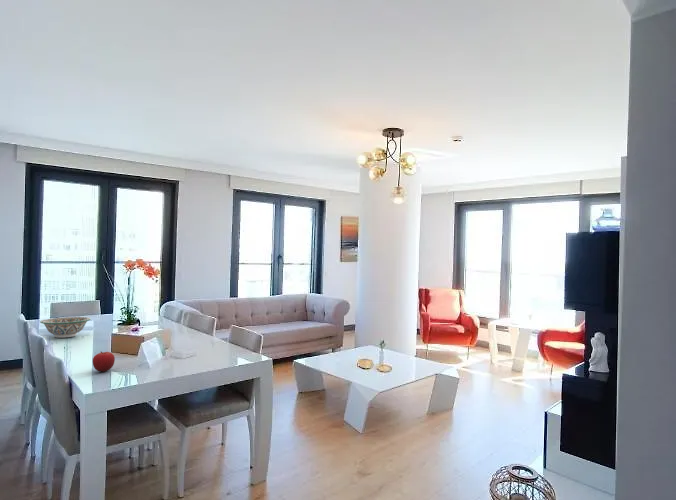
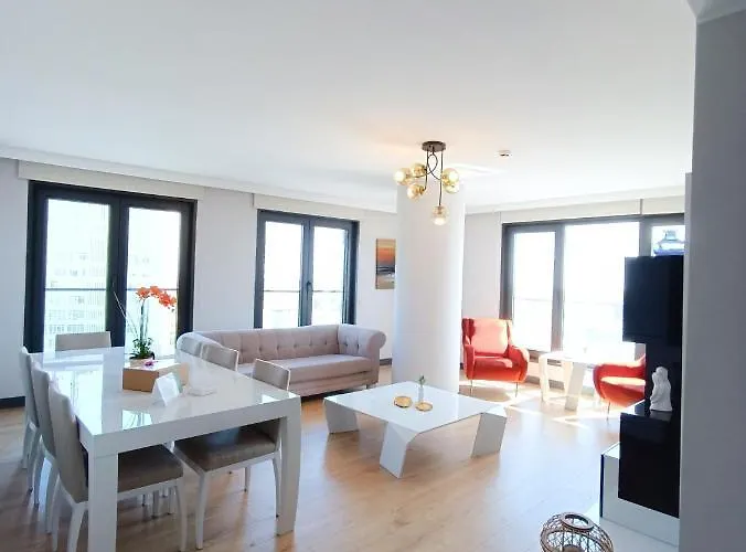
- decorative bowl (65, 327)
- fruit (103, 360)
